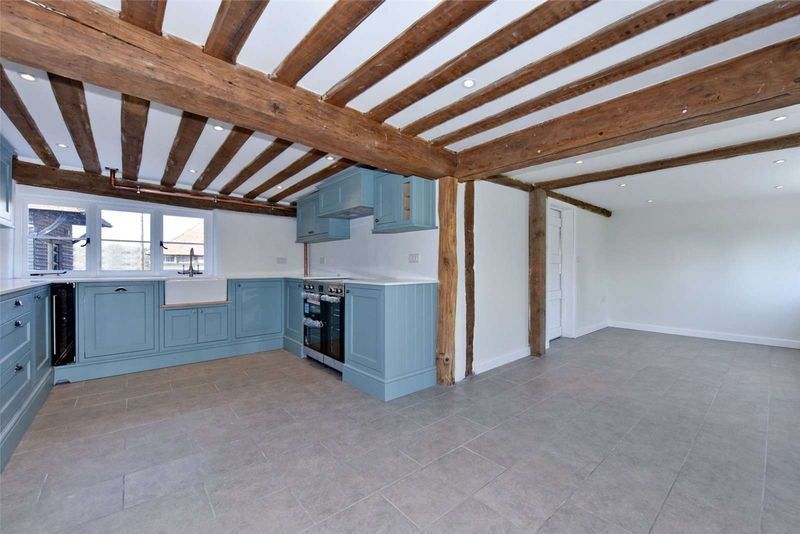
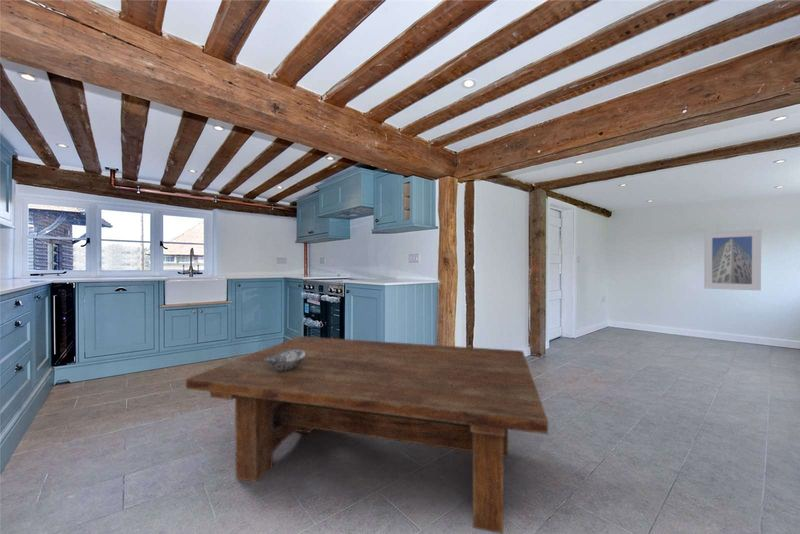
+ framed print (731, 260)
+ dining table (377, 412)
+ decorative bowl (285, 361)
